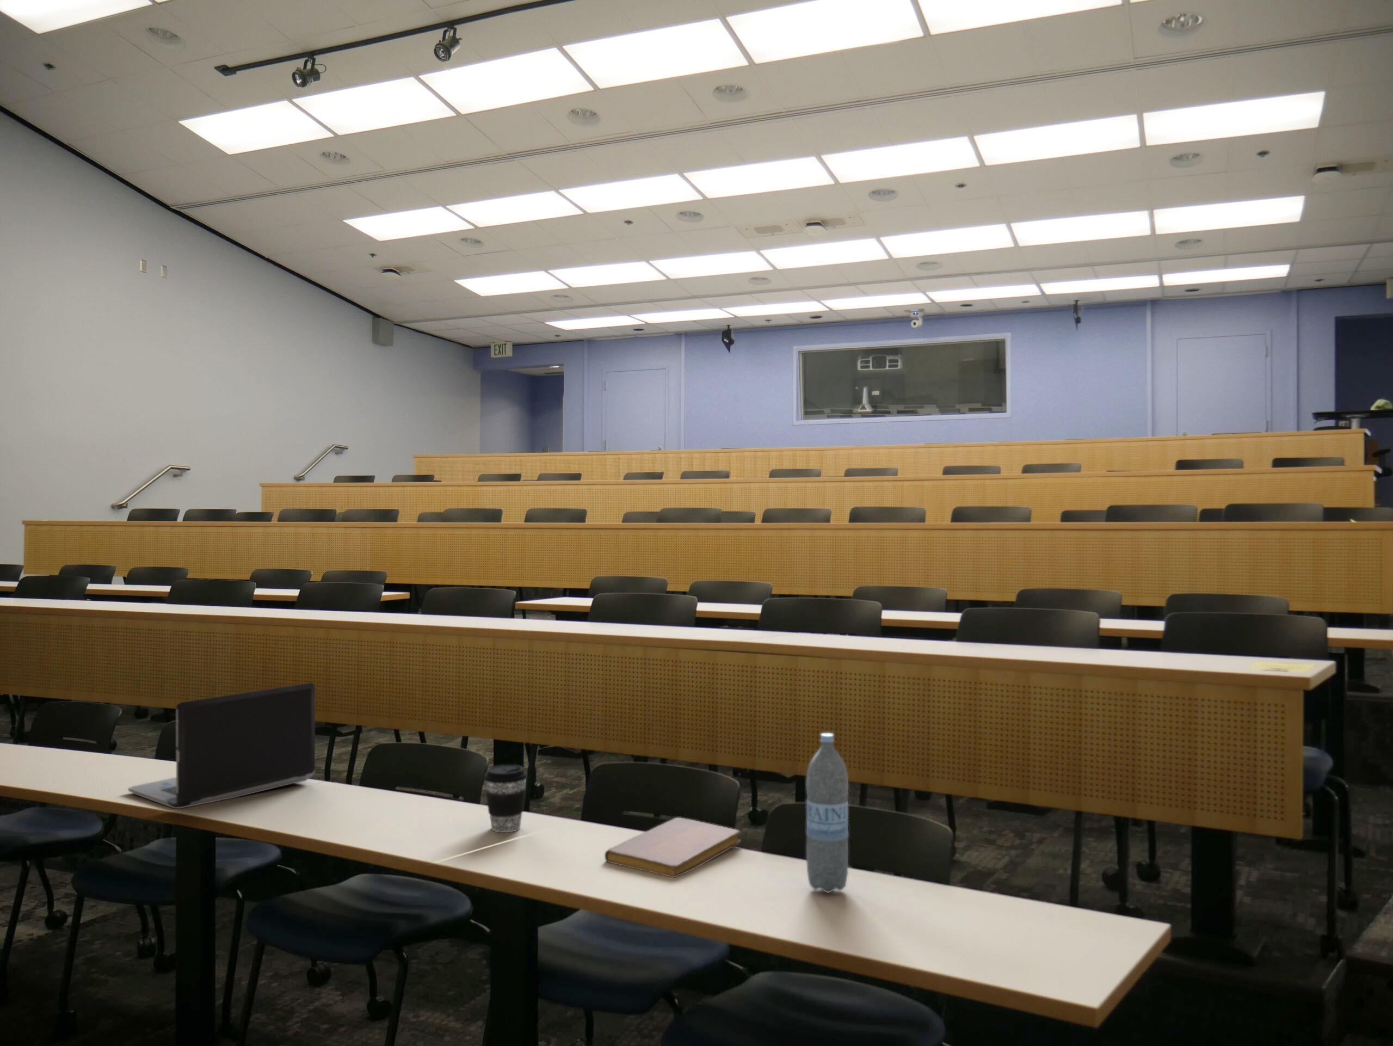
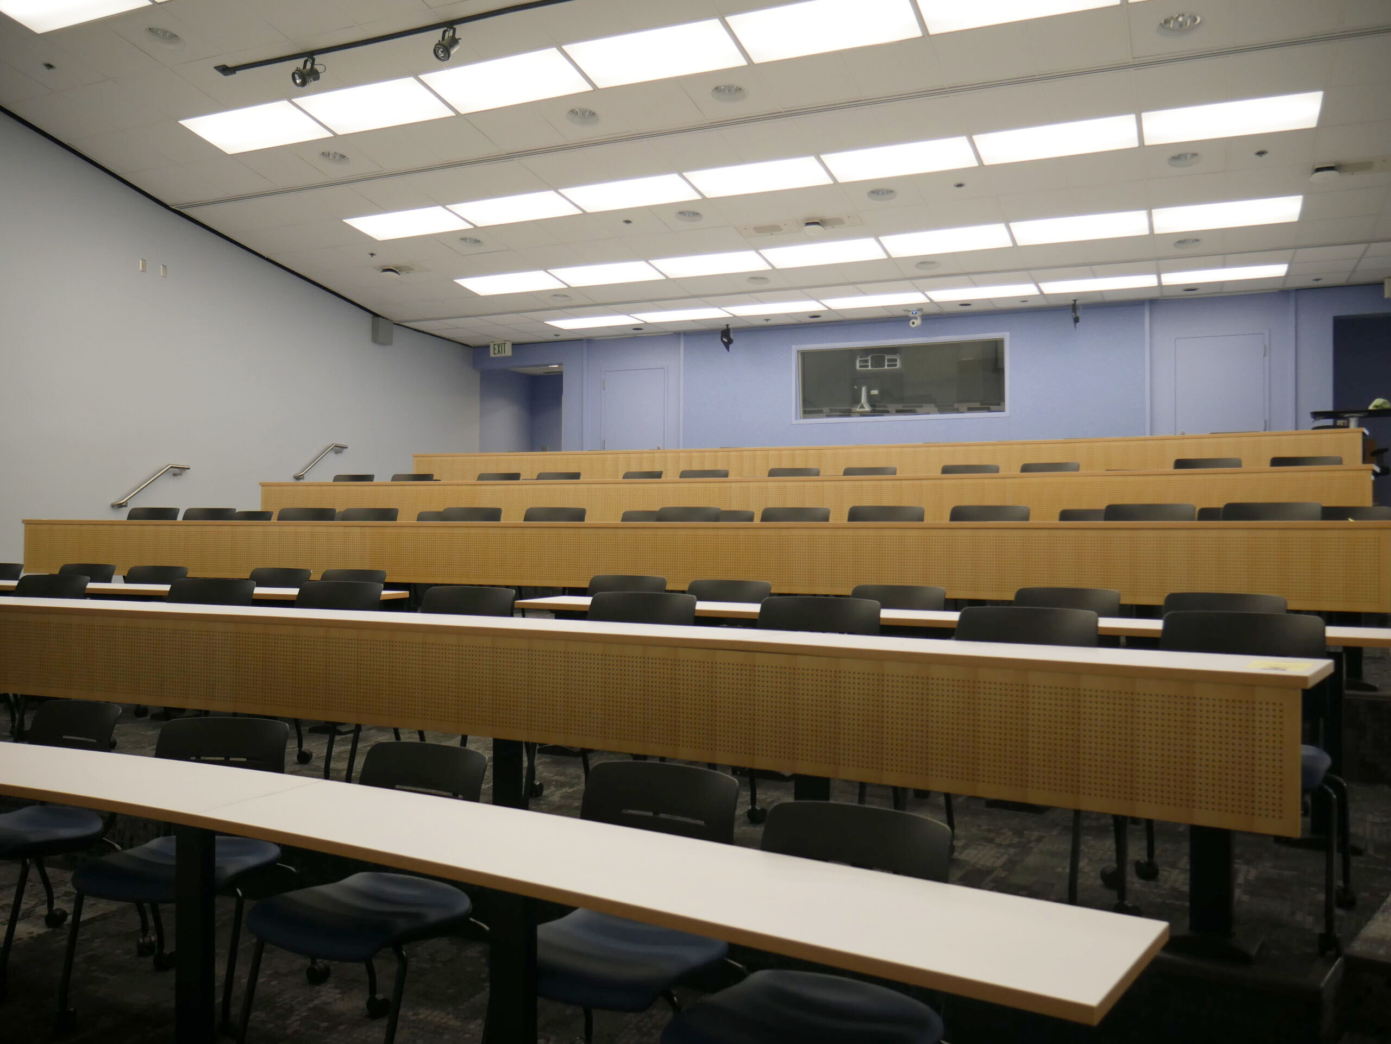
- coffee cup (505, 799)
- laptop computer (224, 737)
- water bottle (827, 812)
- notebook (675, 846)
